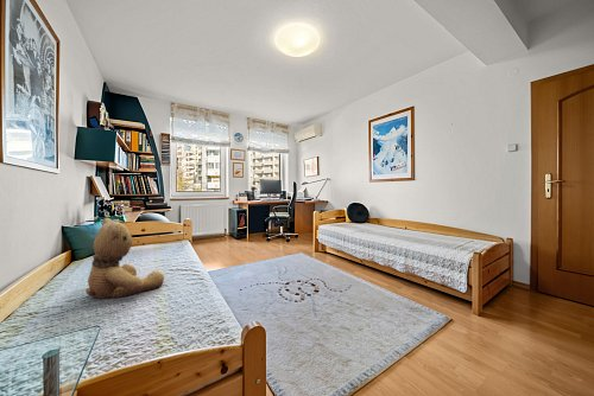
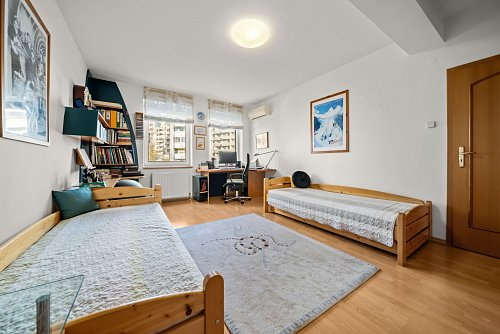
- teddy bear (124, 253)
